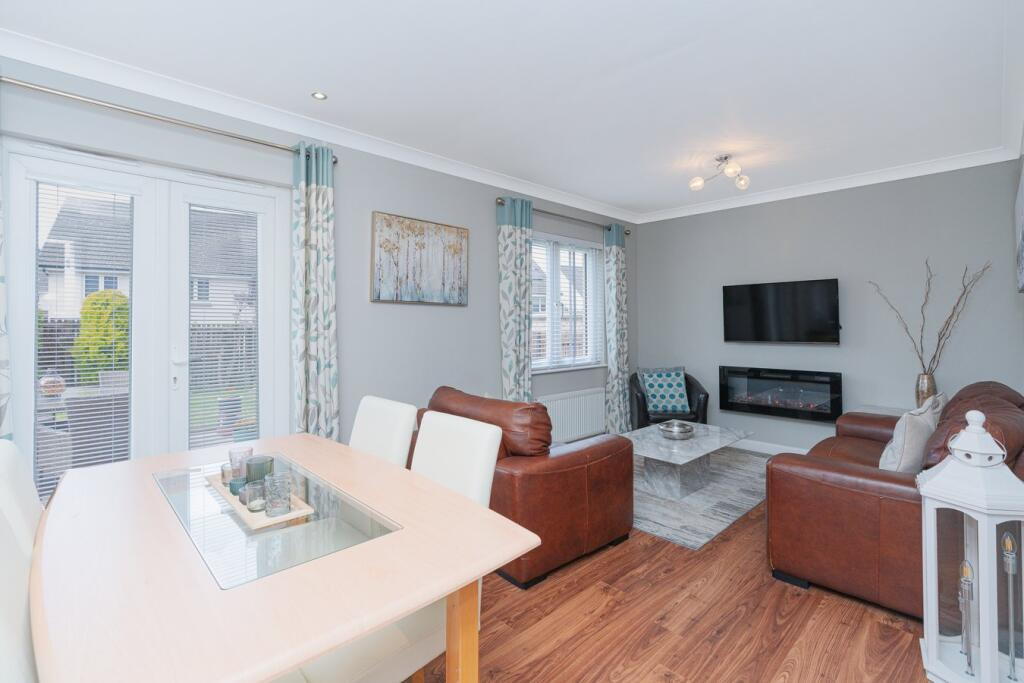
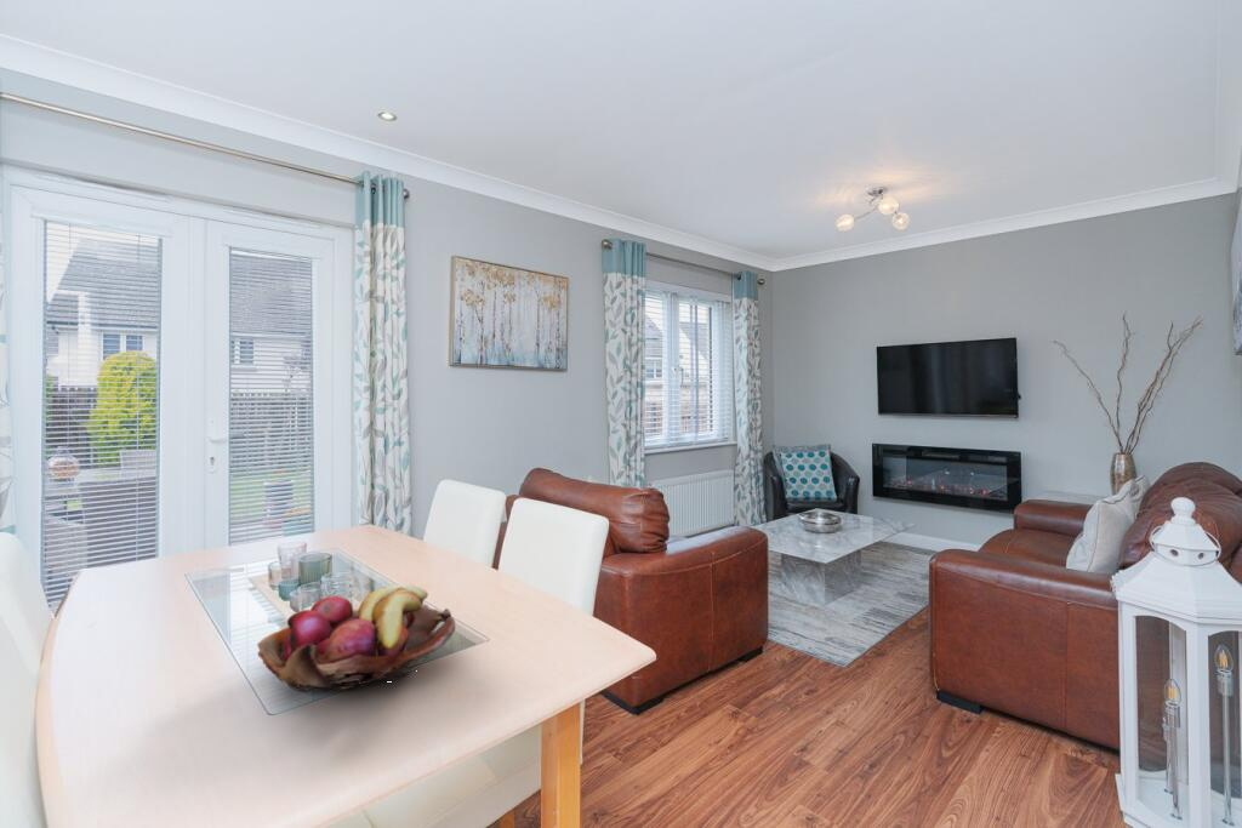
+ fruit basket (364, 630)
